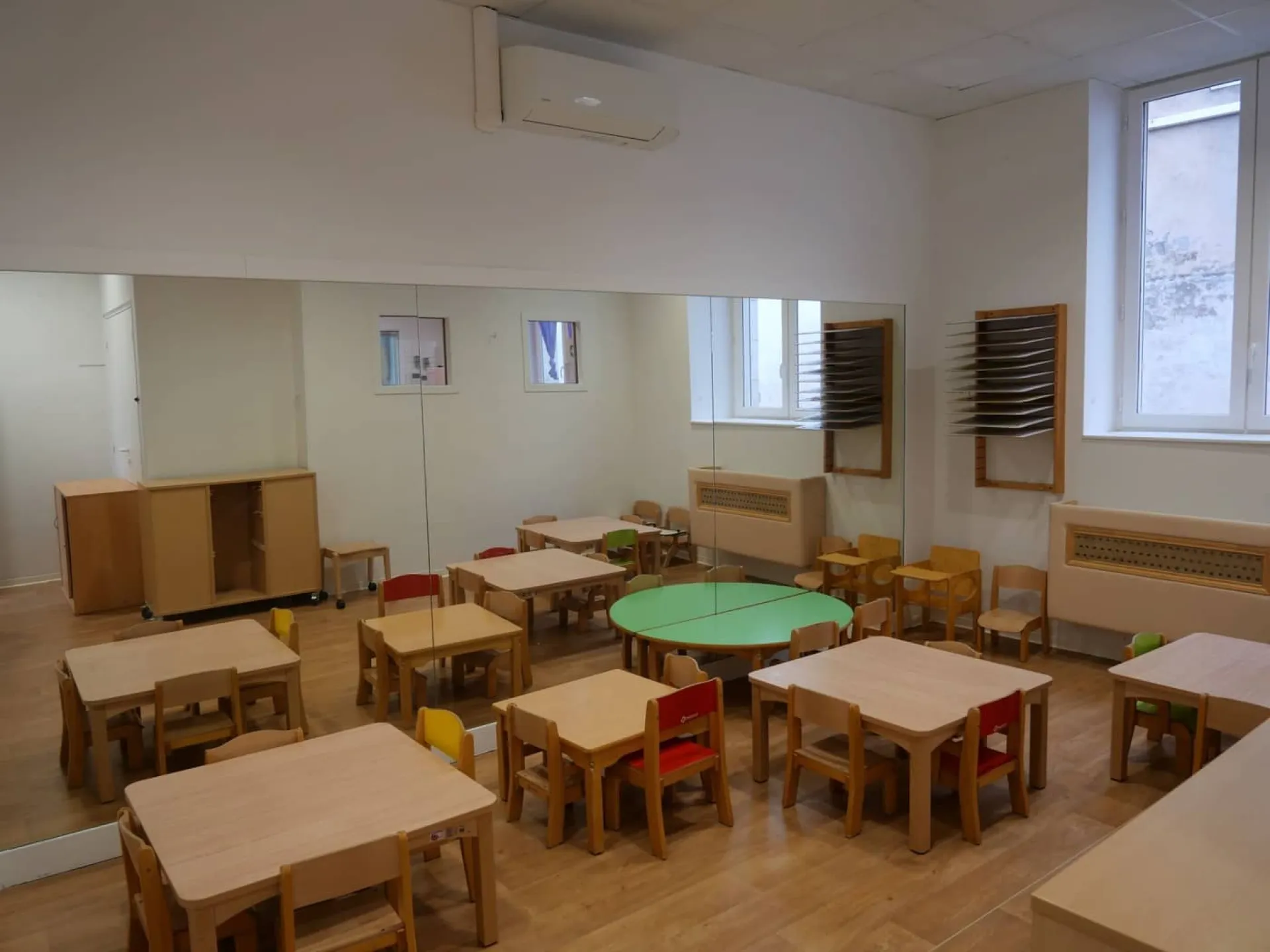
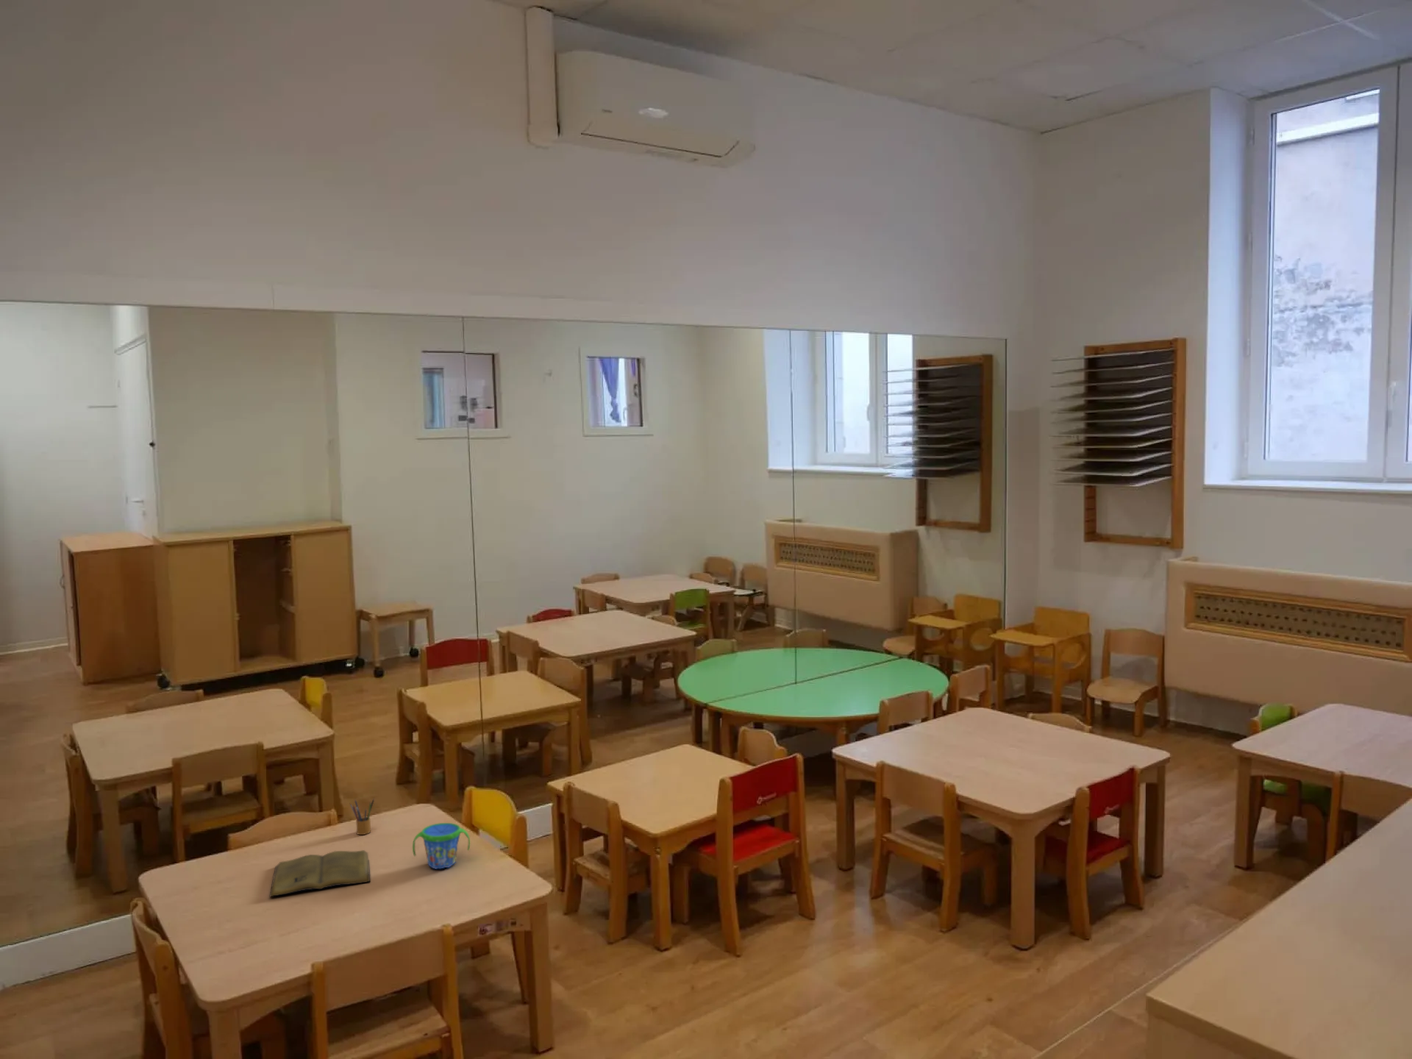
+ book (321, 870)
+ snack cup (441, 847)
+ pencil box (365, 815)
